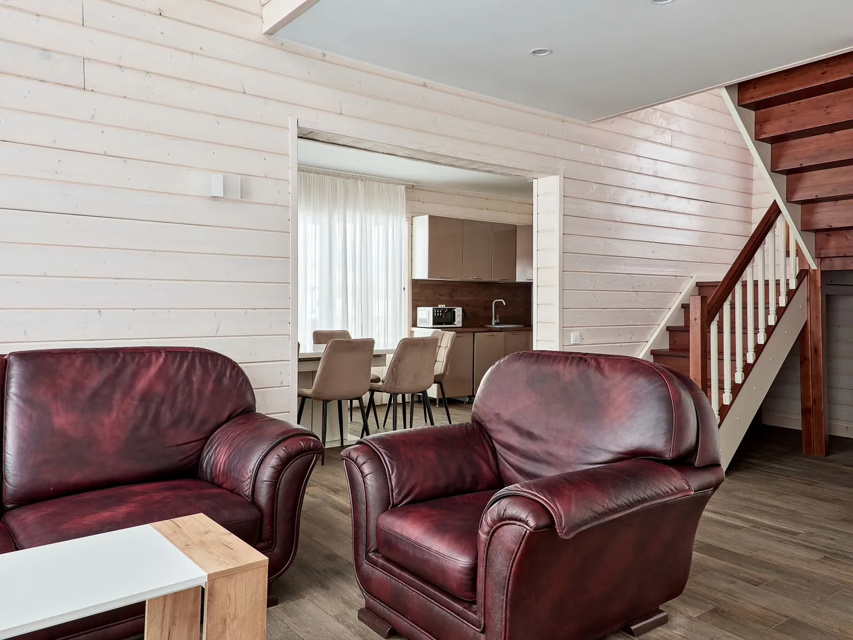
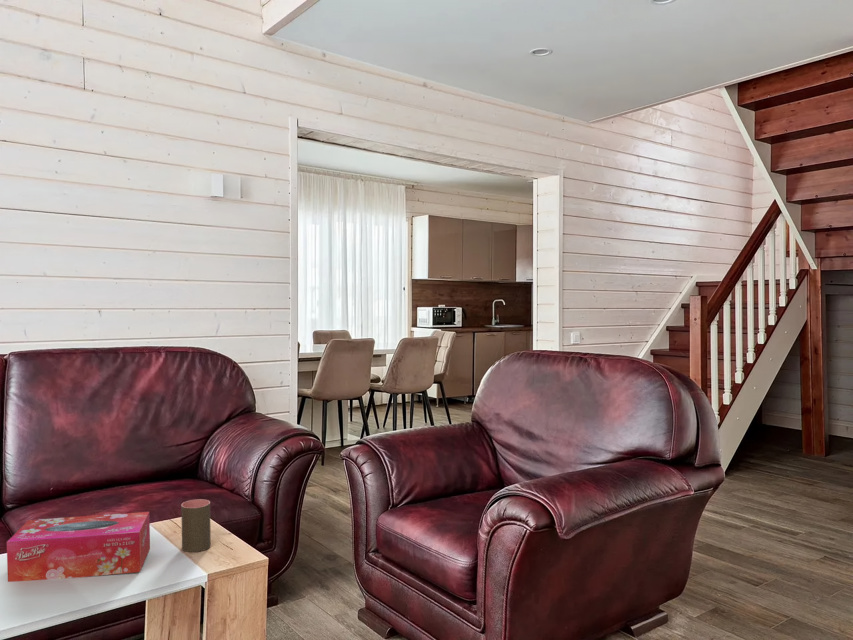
+ tissue box (82, 545)
+ cup (196, 525)
